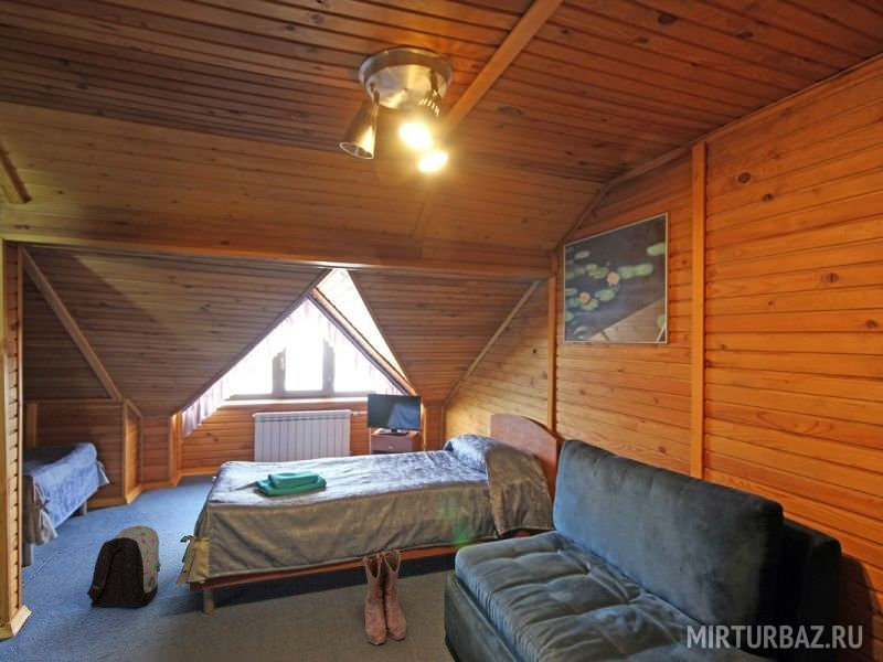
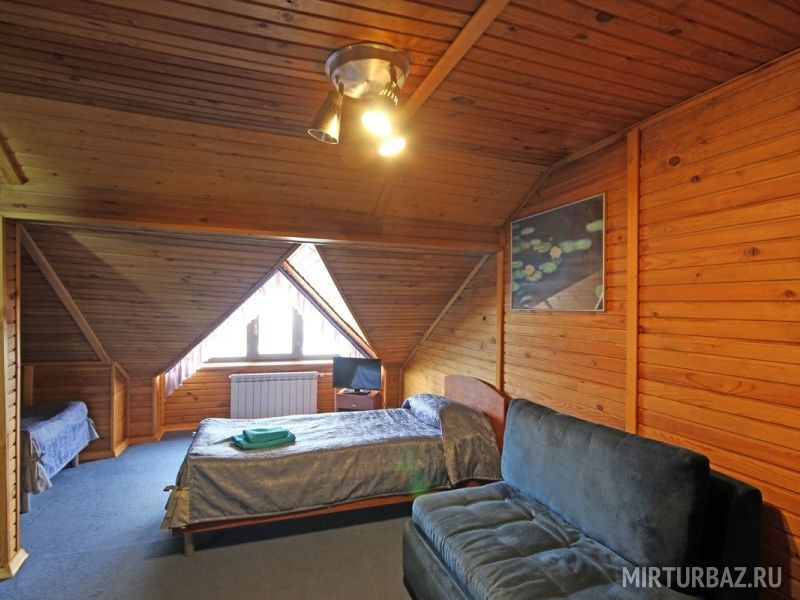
- backpack (128, 564)
- boots (384, 591)
